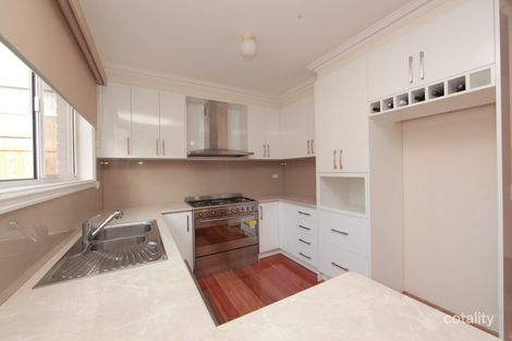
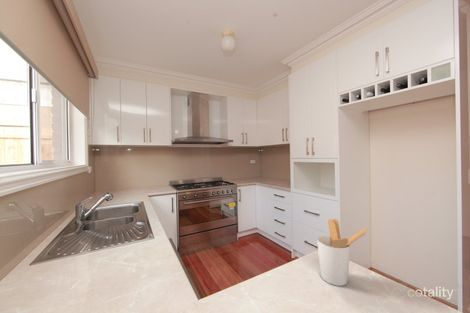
+ utensil holder (342, 252)
